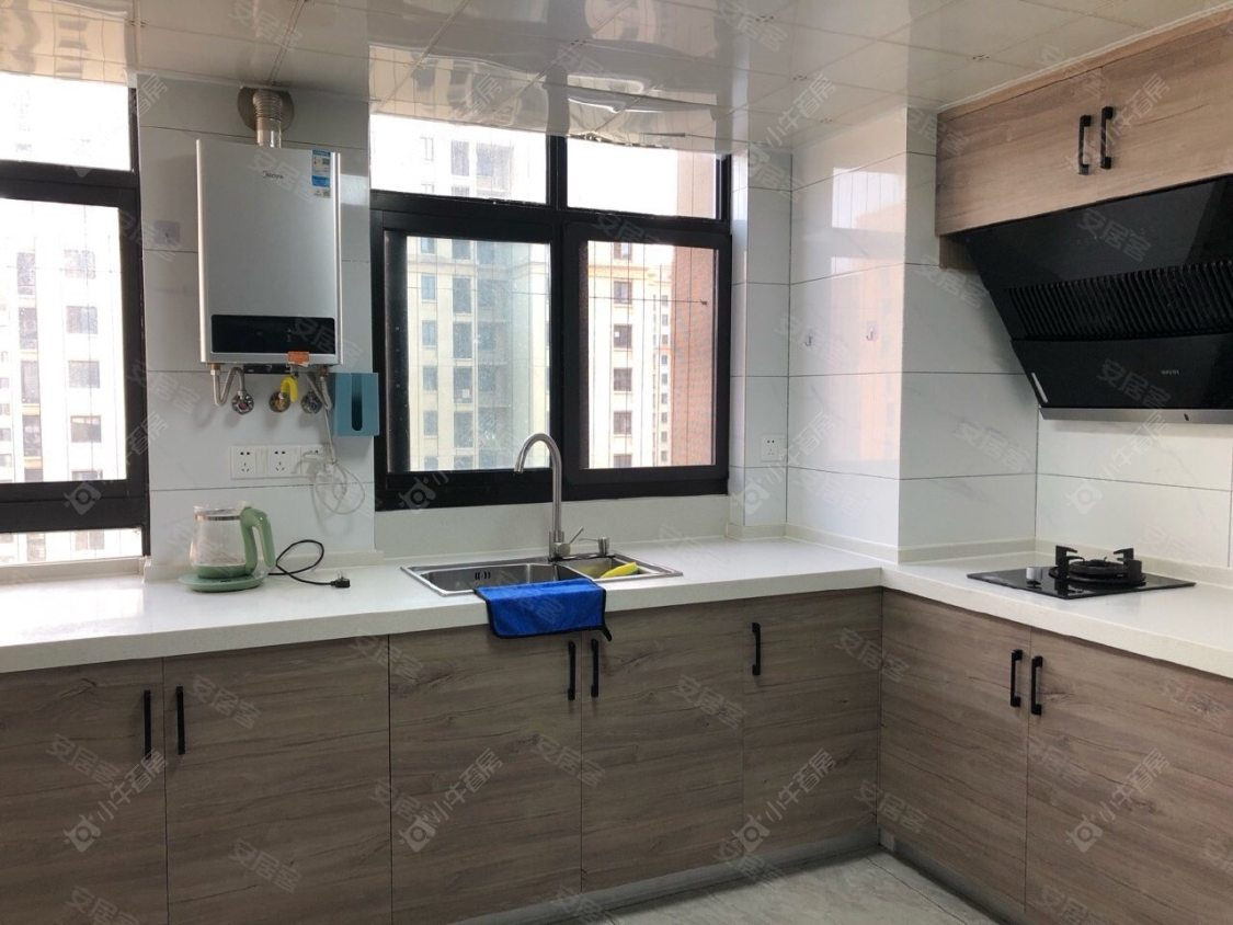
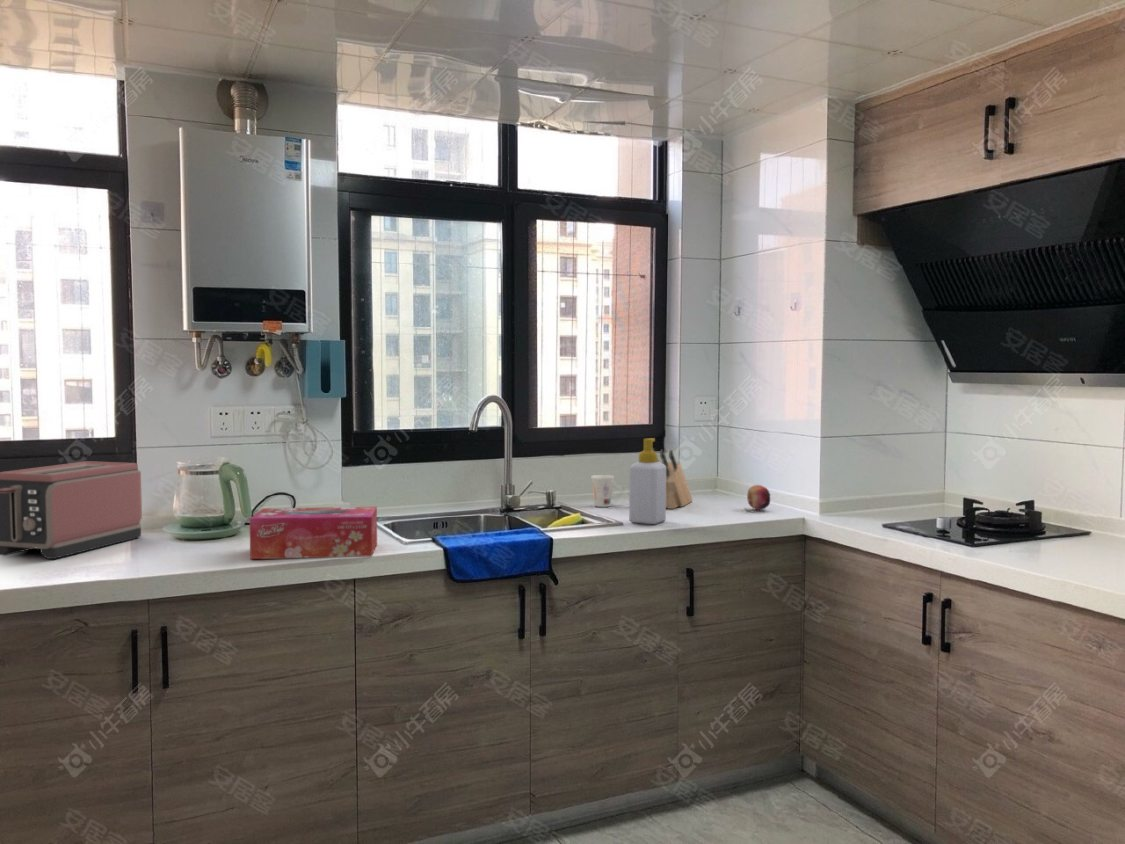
+ tissue box (316, 531)
+ soap bottle (647, 480)
+ cup (602, 490)
+ fruit (758, 497)
+ knife block (670, 476)
+ toaster (64, 508)
